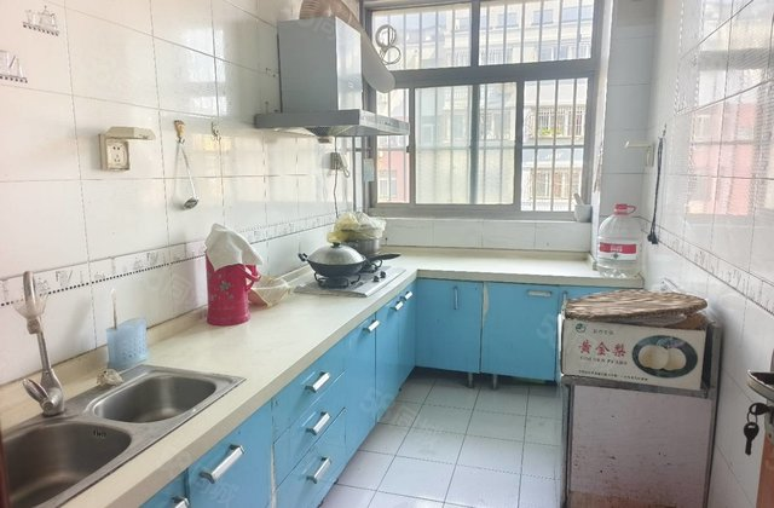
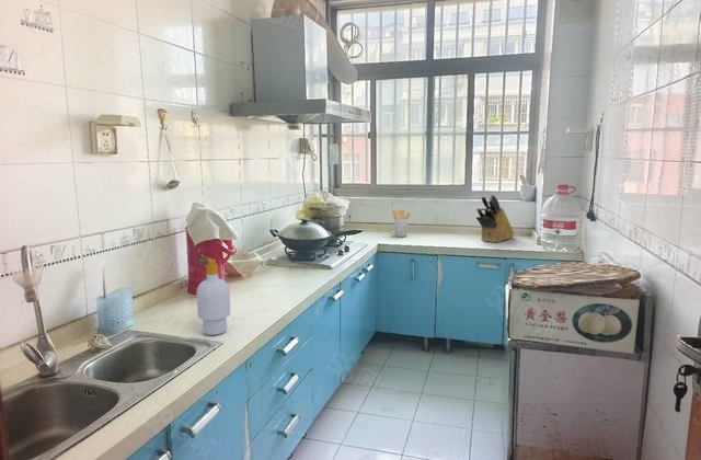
+ soap bottle (212, 296)
+ utensil holder (400, 222)
+ knife block (495, 217)
